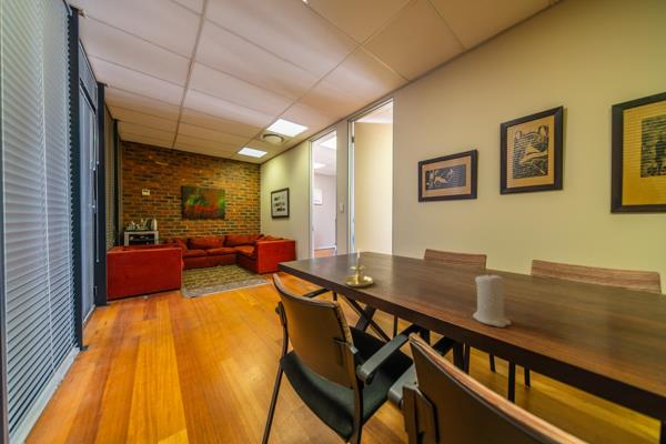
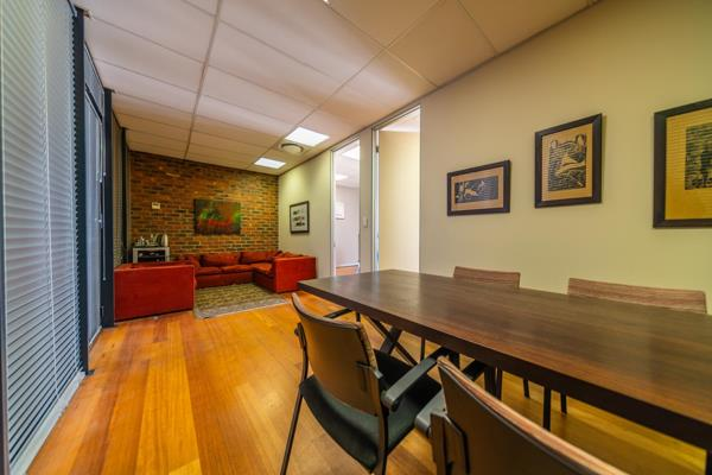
- candle holder (359, 264)
- candle (491, 296)
